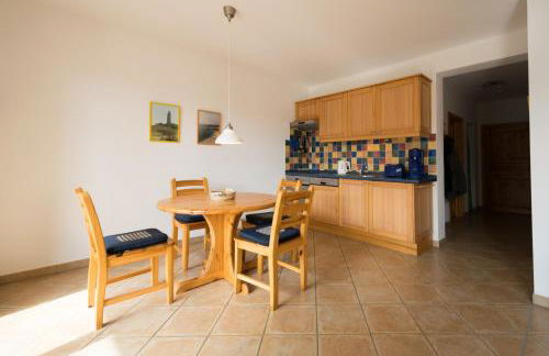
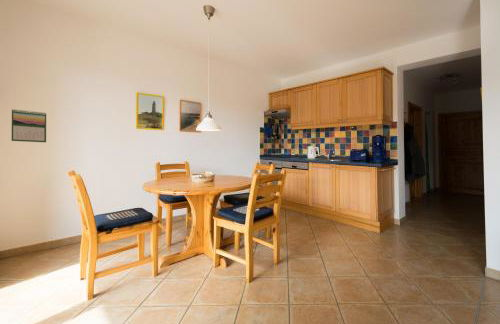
+ calendar (29, 126)
